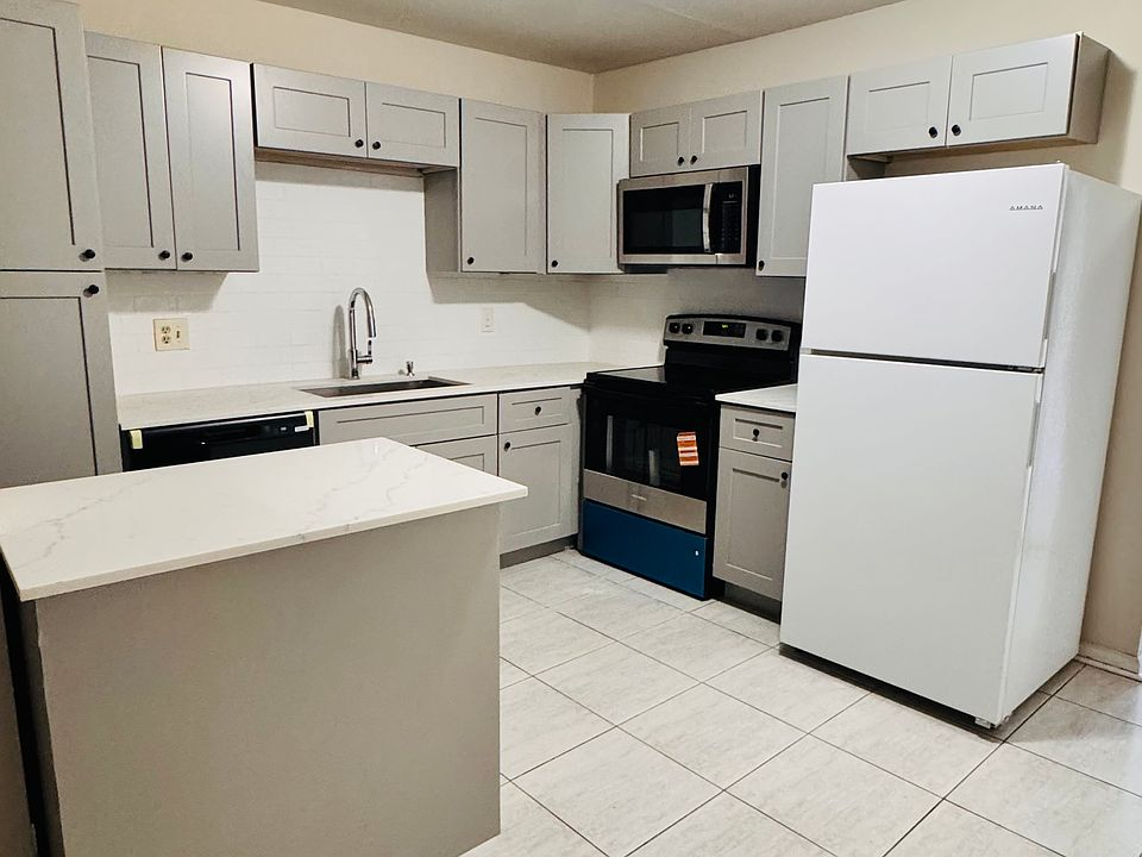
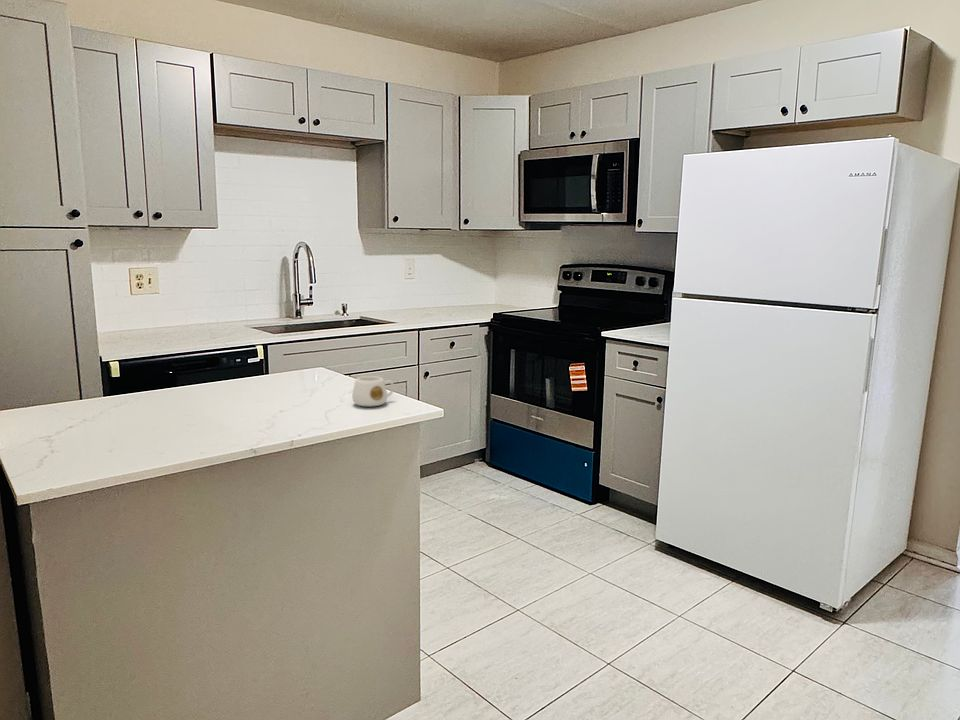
+ mug (374, 390)
